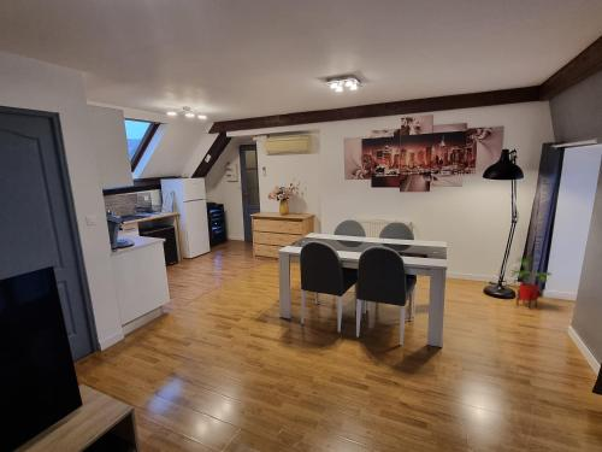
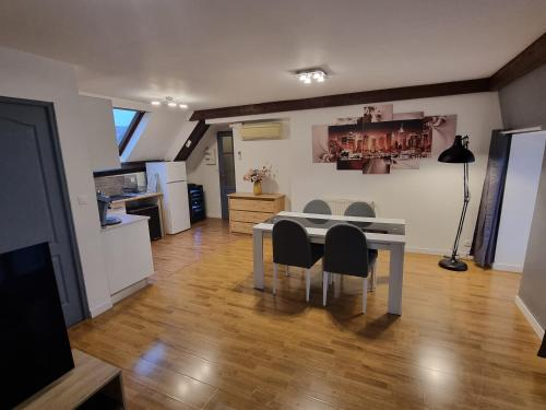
- house plant (529, 283)
